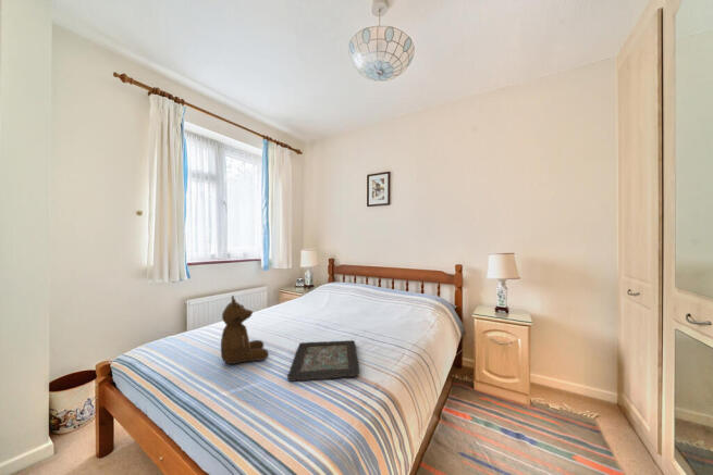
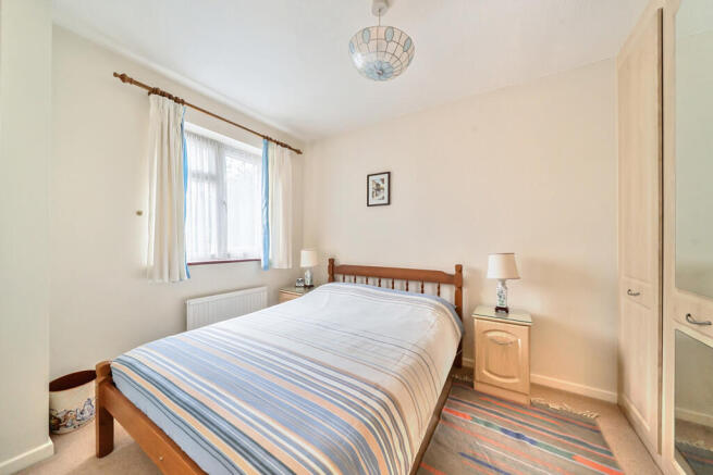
- teddy bear (244, 327)
- decorative tray (325, 358)
